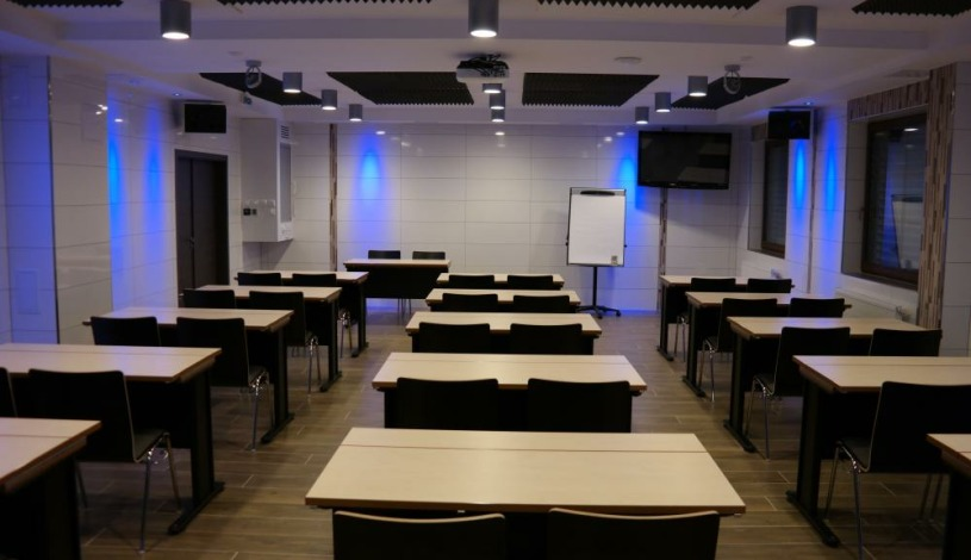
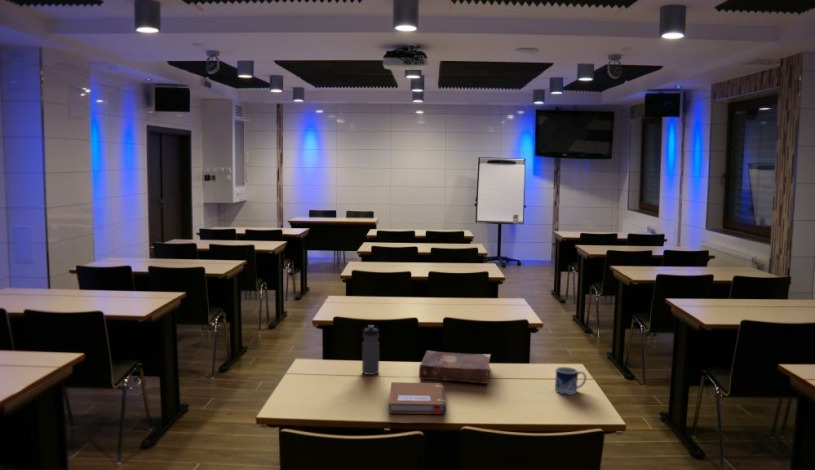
+ book (455, 367)
+ water bottle (370, 349)
+ notebook (417, 398)
+ mug (570, 380)
